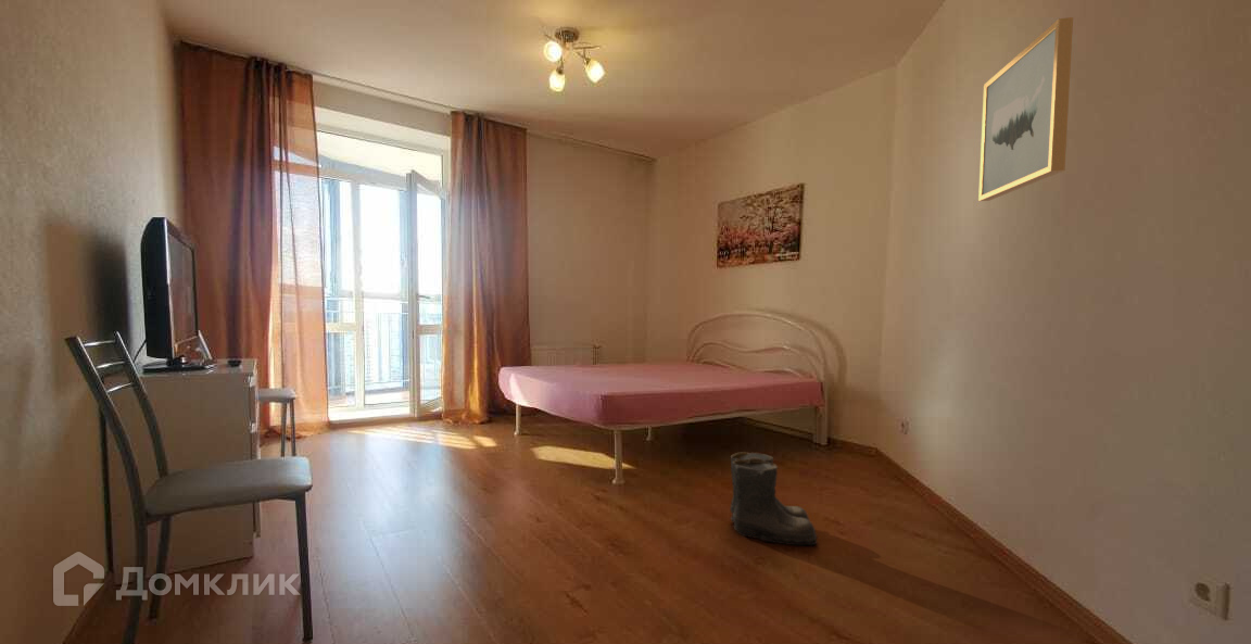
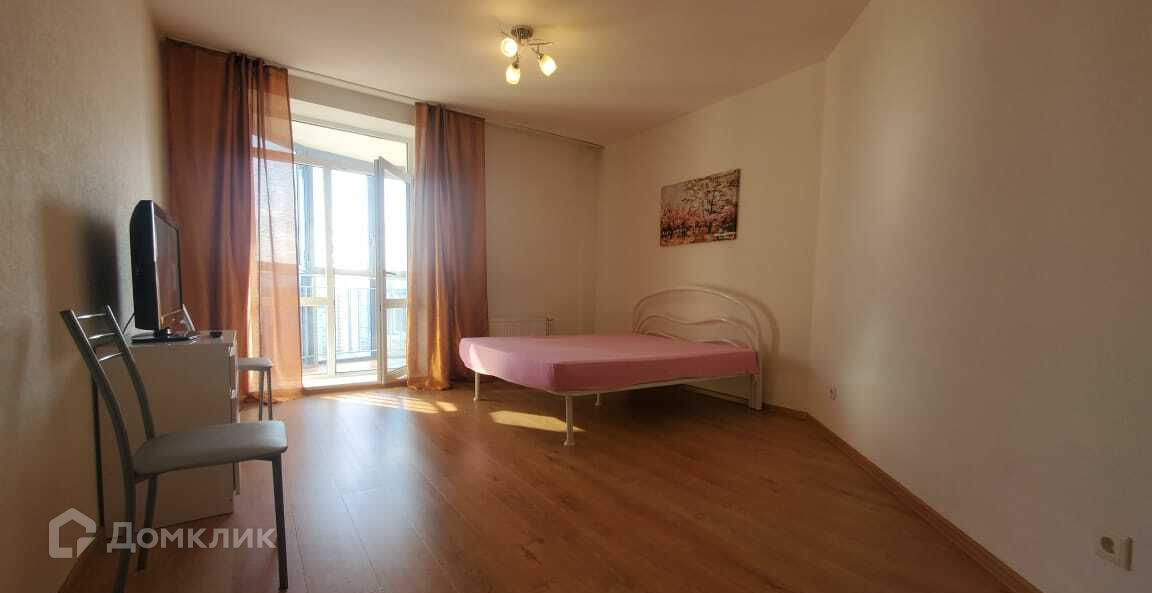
- wall art (1019, 122)
- boots (772, 495)
